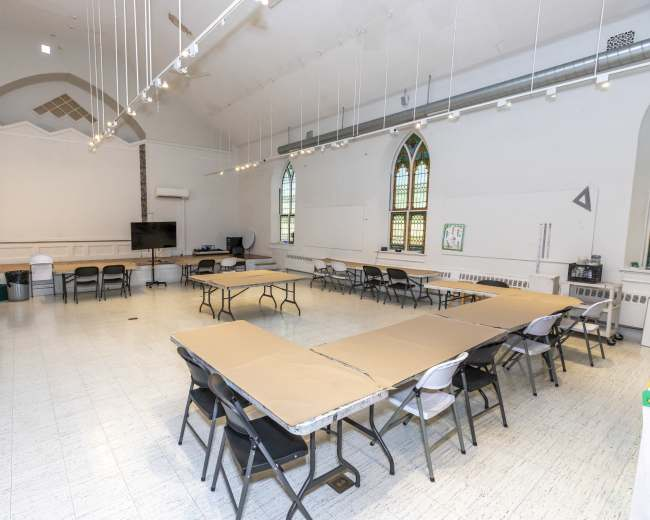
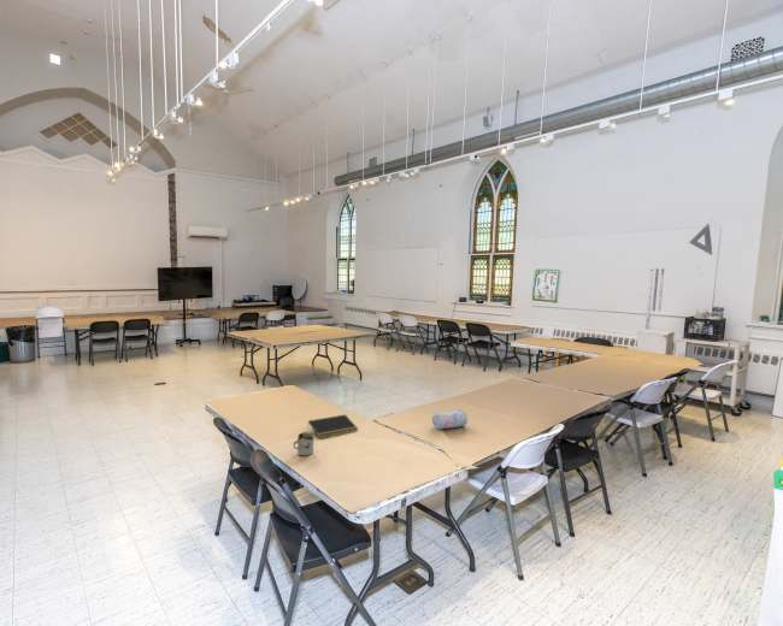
+ pencil case (449, 419)
+ notepad (332, 425)
+ cup (302, 444)
